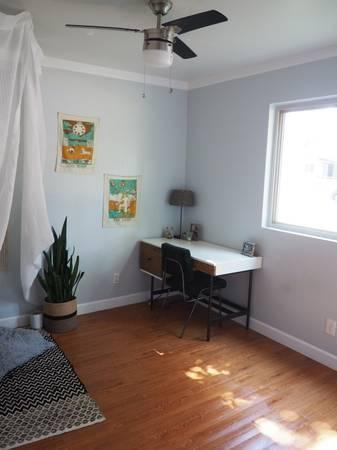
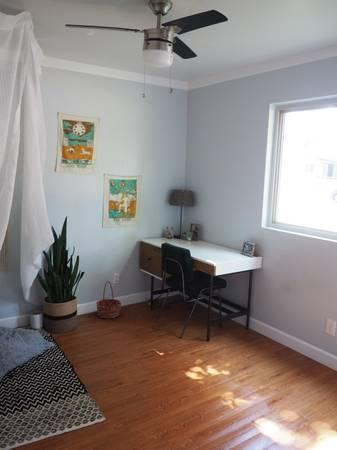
+ basket (108, 299)
